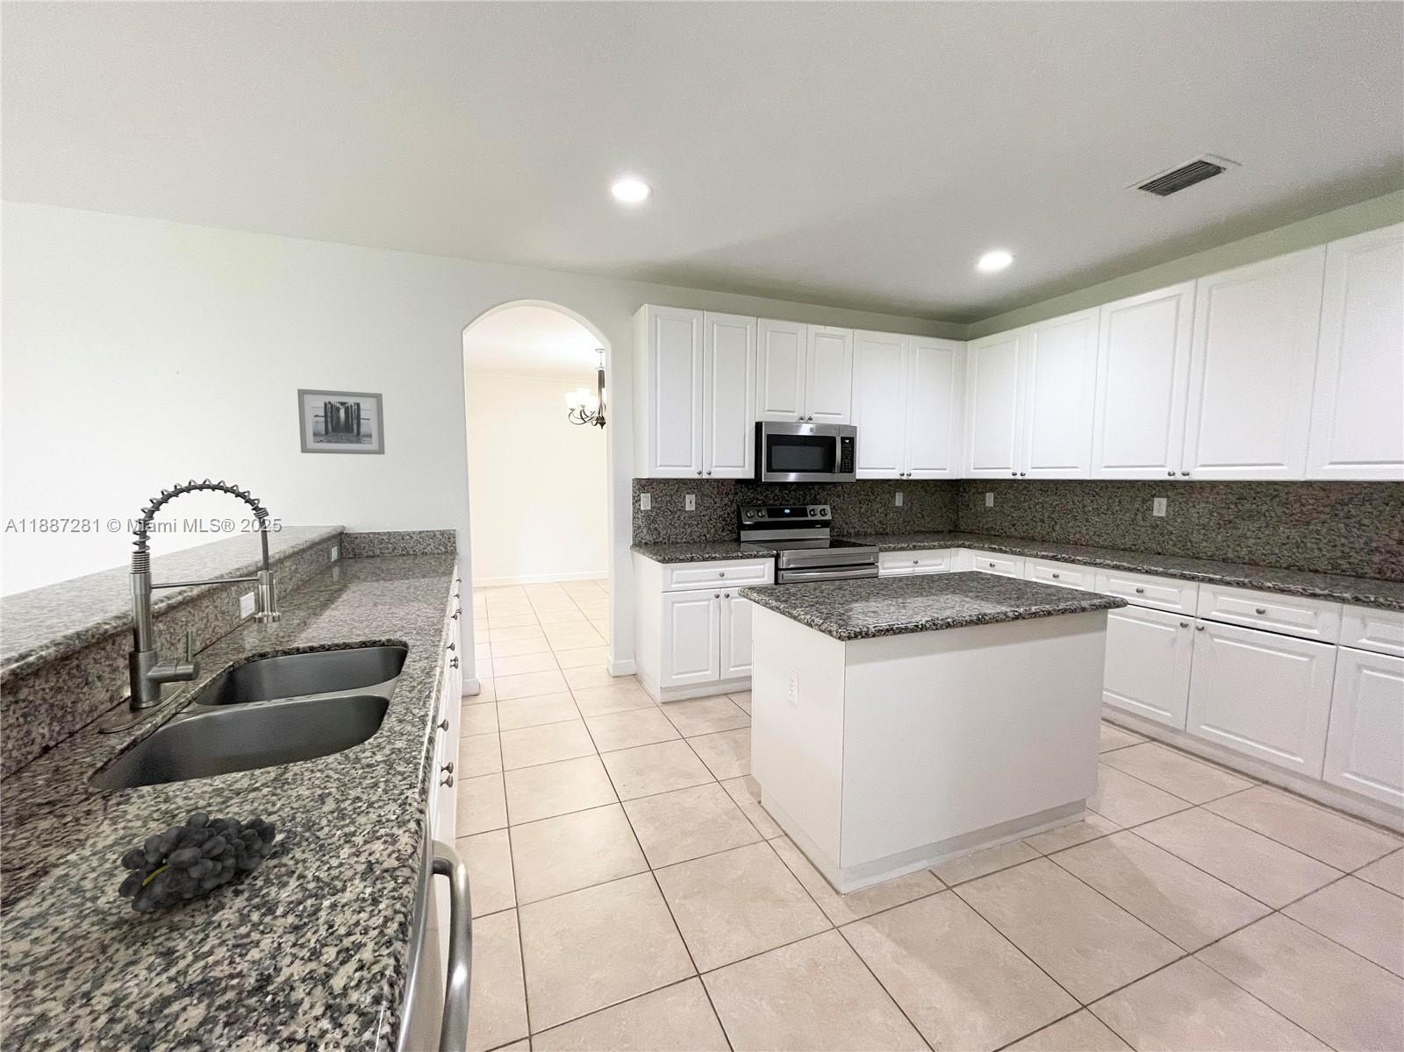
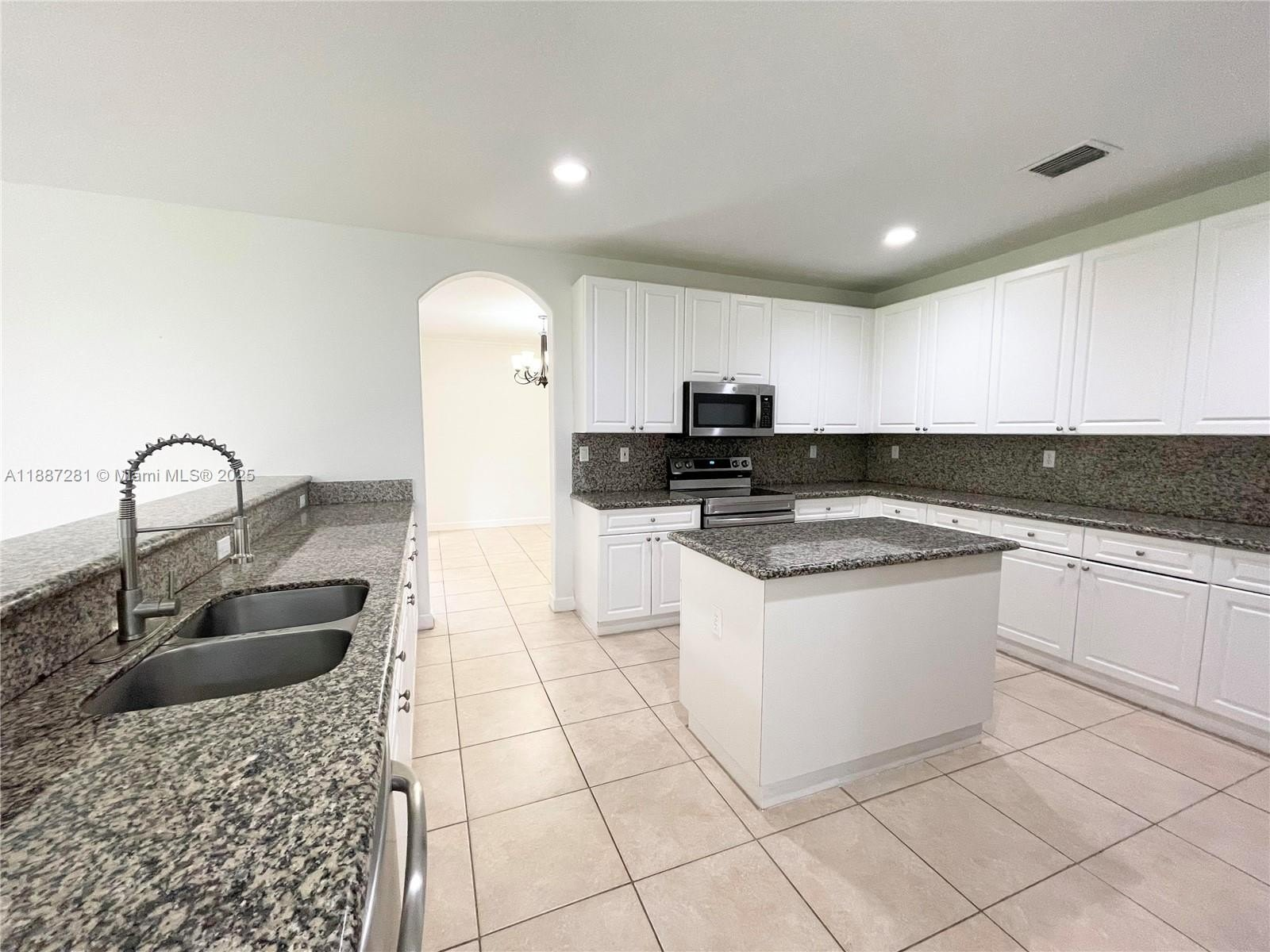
- wall art (343, 422)
- fruit (209, 850)
